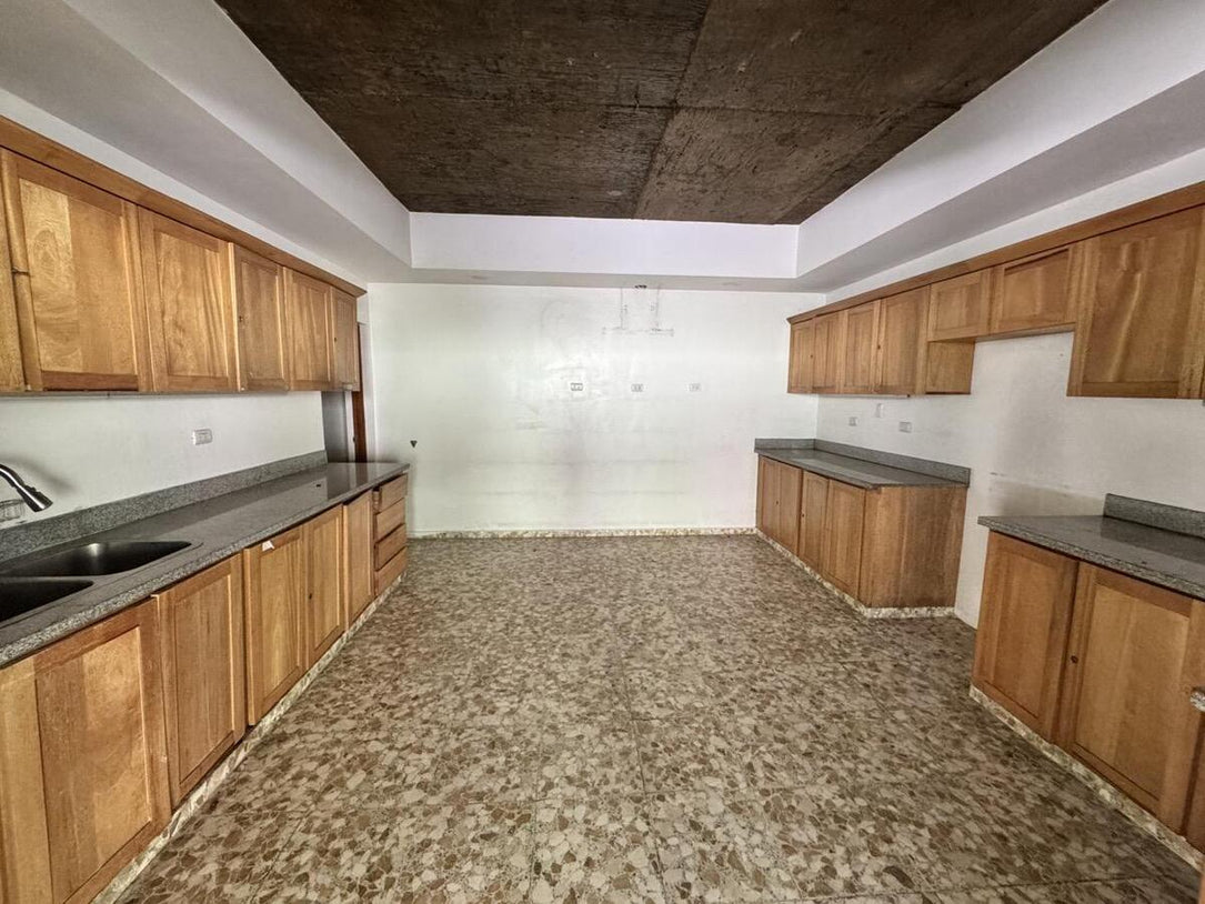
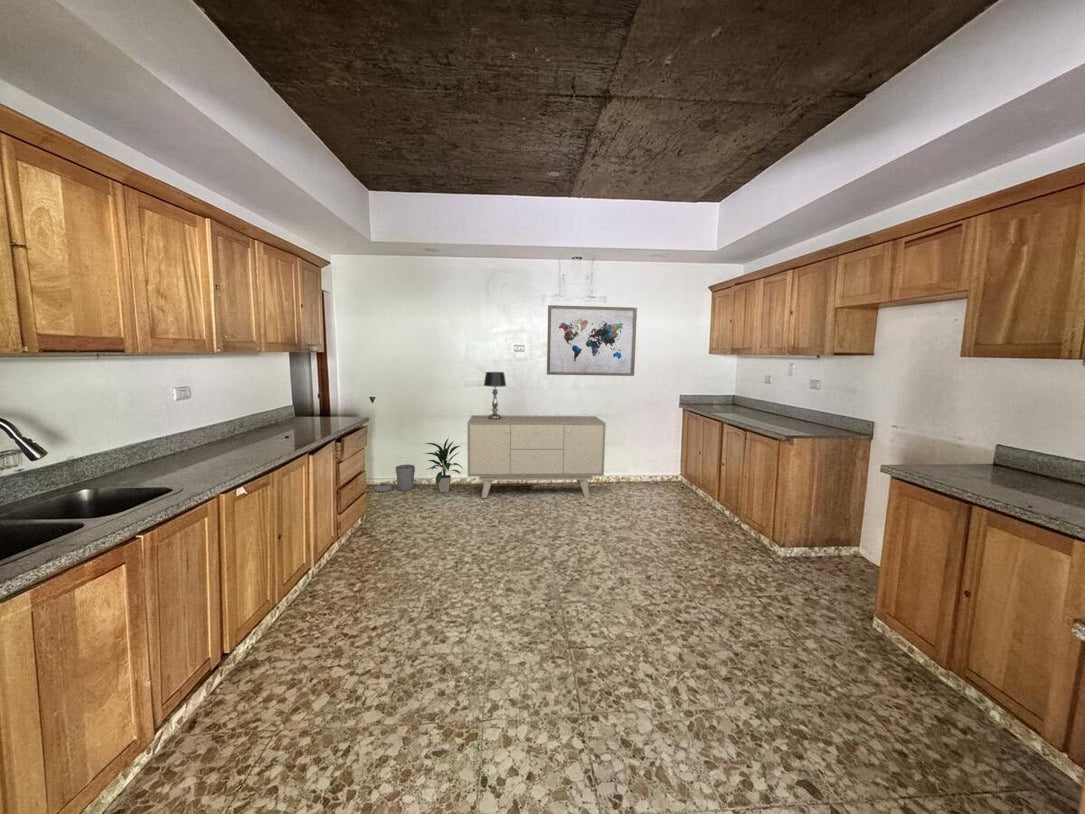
+ indoor plant (443, 464)
+ sideboard (535, 455)
+ trash can (397, 477)
+ wall art (591, 341)
+ table lamp (494, 395)
